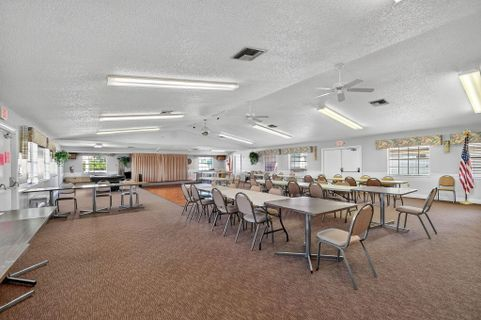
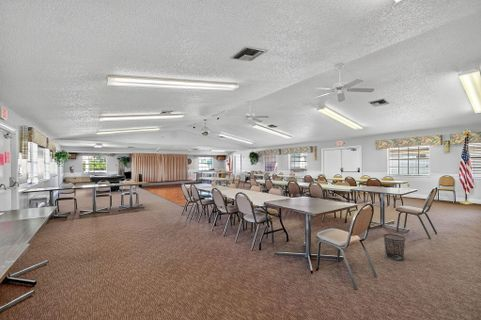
+ waste bin (394, 247)
